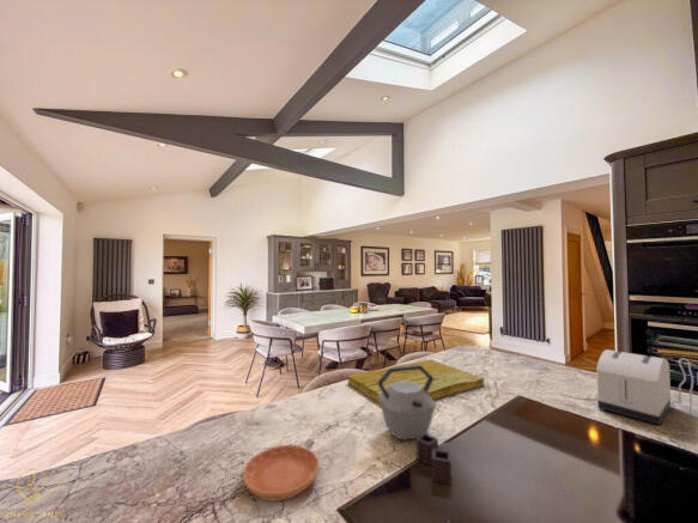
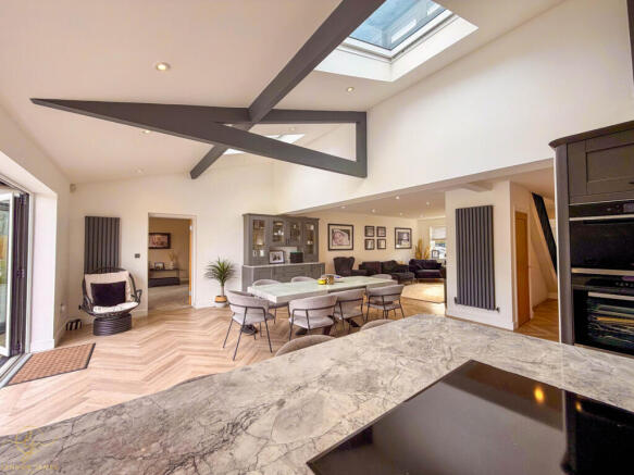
- kettle (417, 411)
- toaster (654, 385)
- saucer (281, 472)
- cutting board (414, 378)
